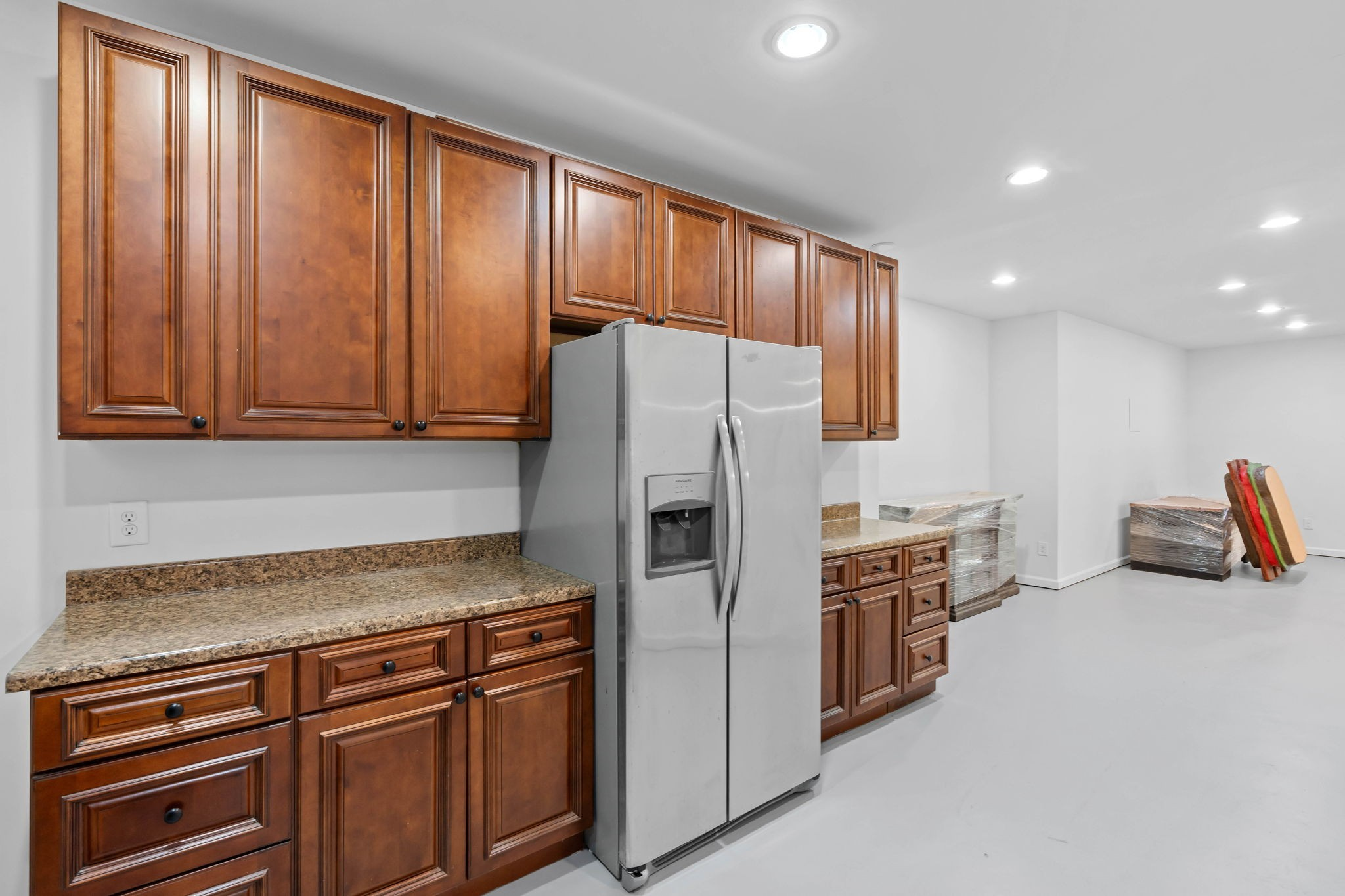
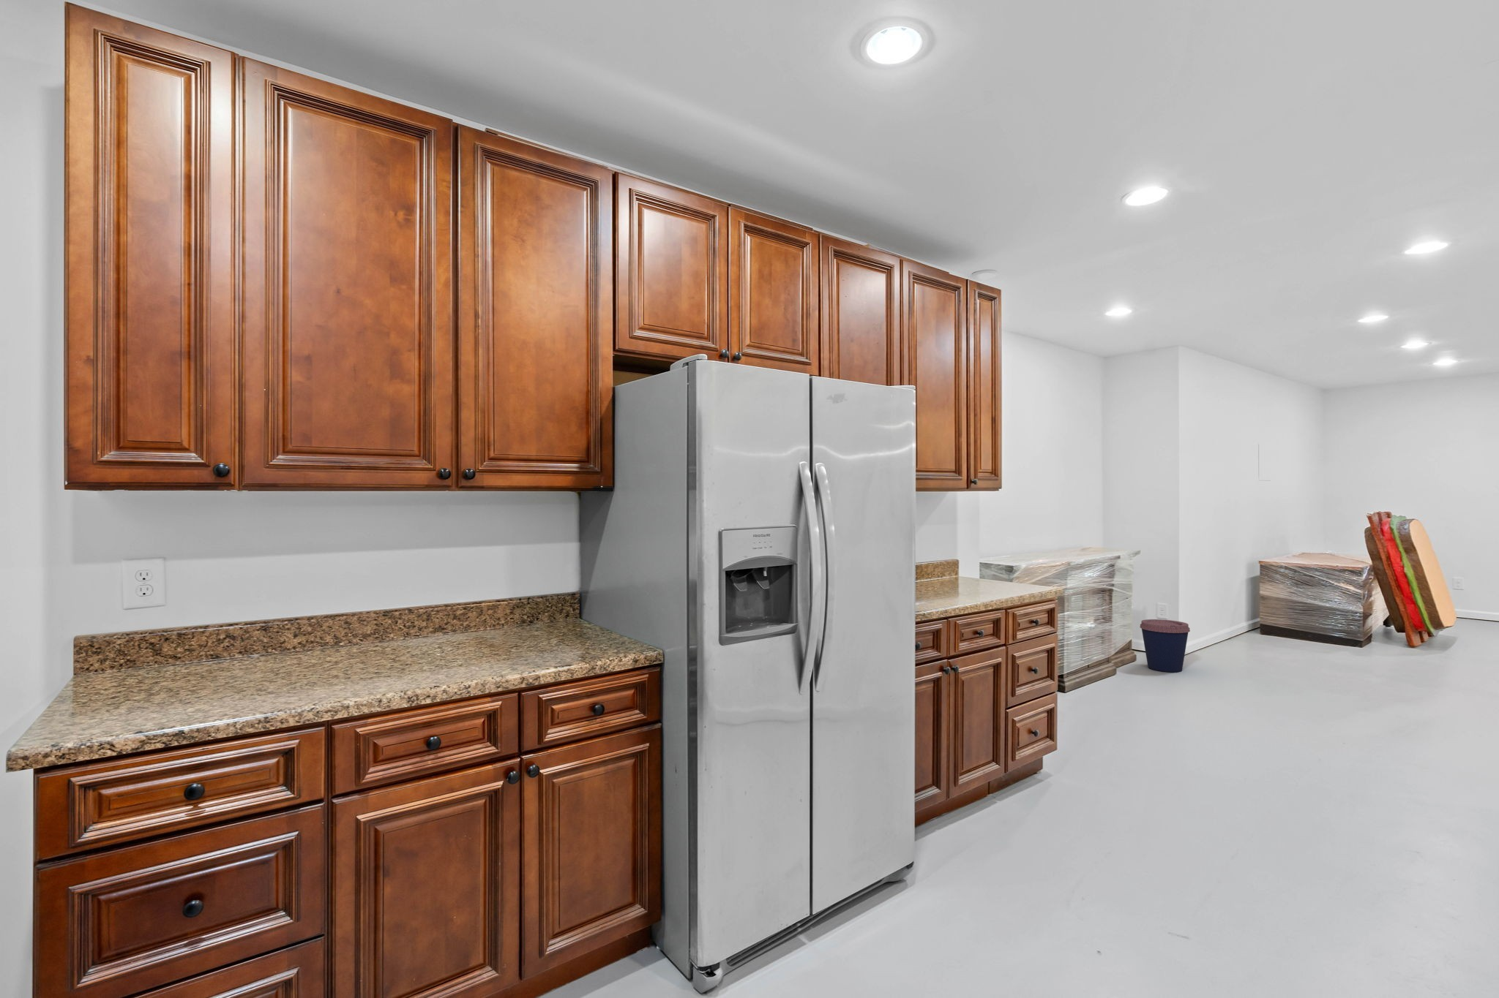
+ coffee cup (1165, 646)
